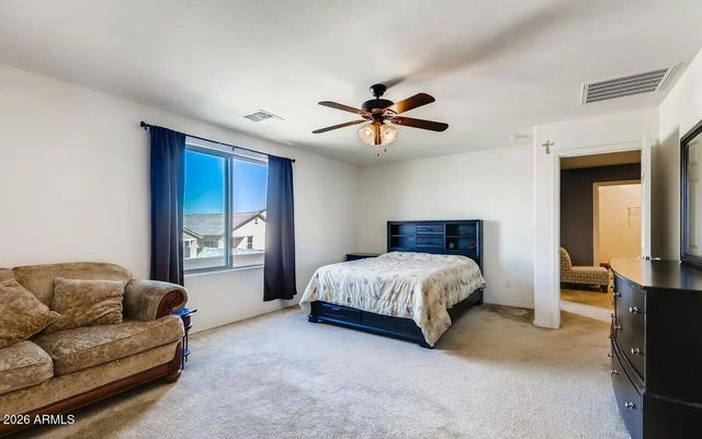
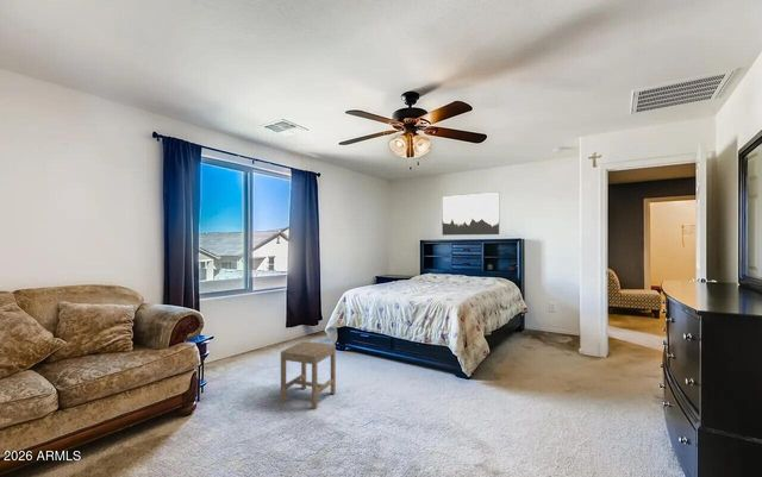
+ wall art (469, 214)
+ stool (305, 372)
